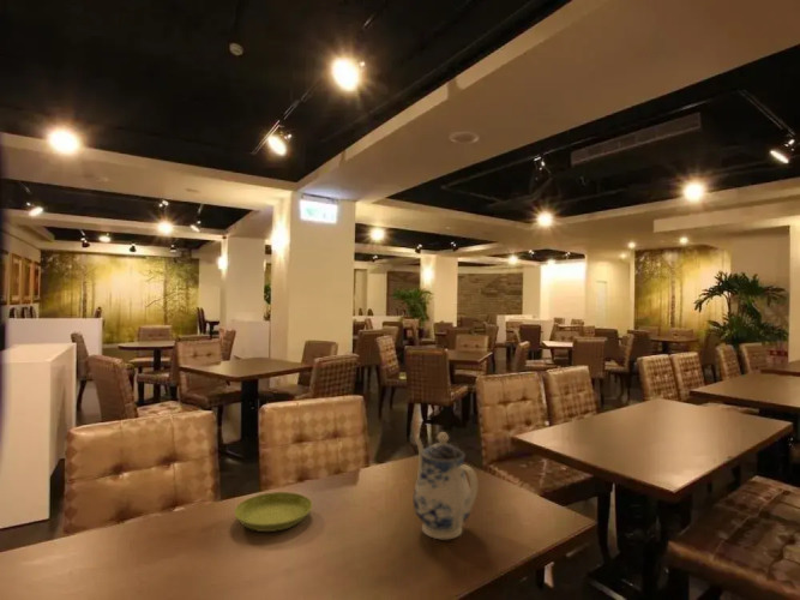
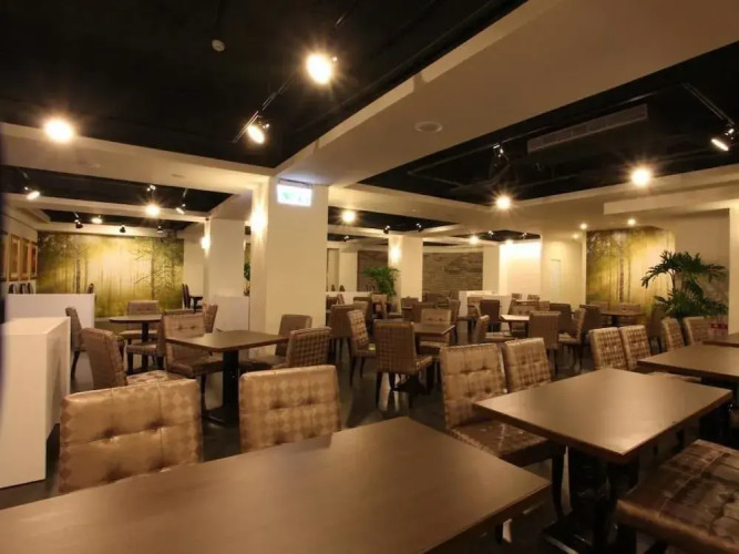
- saucer (273, 512)
- teapot (441, 480)
